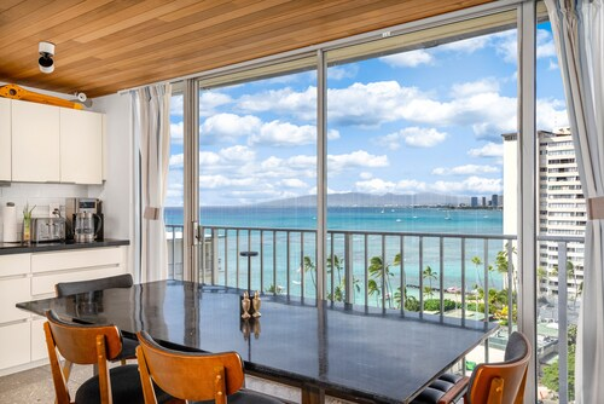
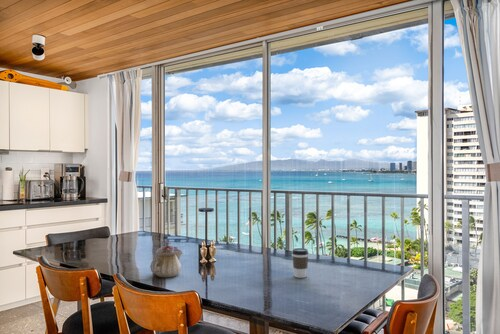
+ teapot (166, 258)
+ coffee cup (300, 262)
